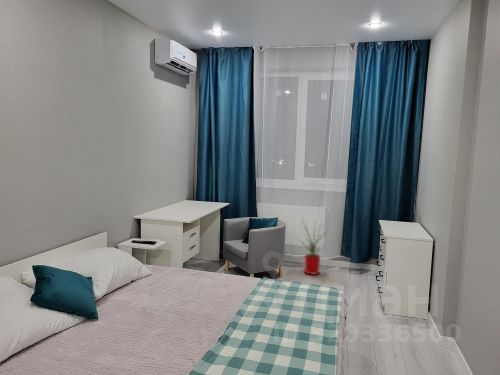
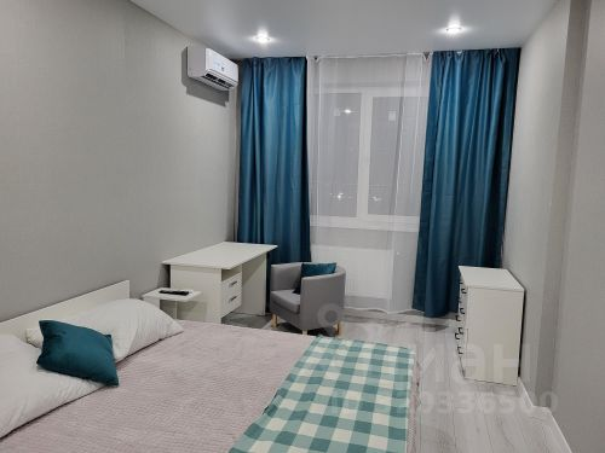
- house plant (313, 245)
